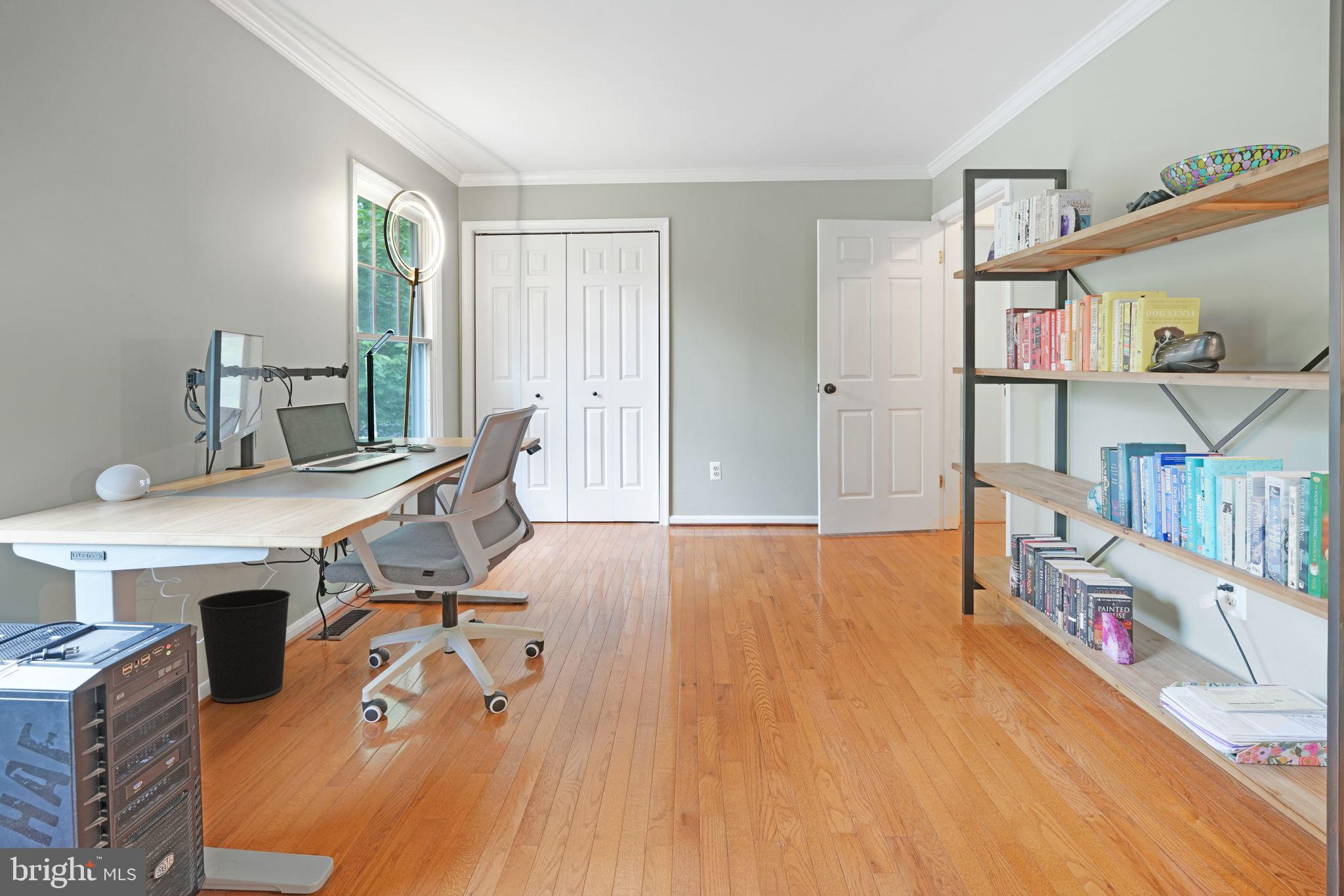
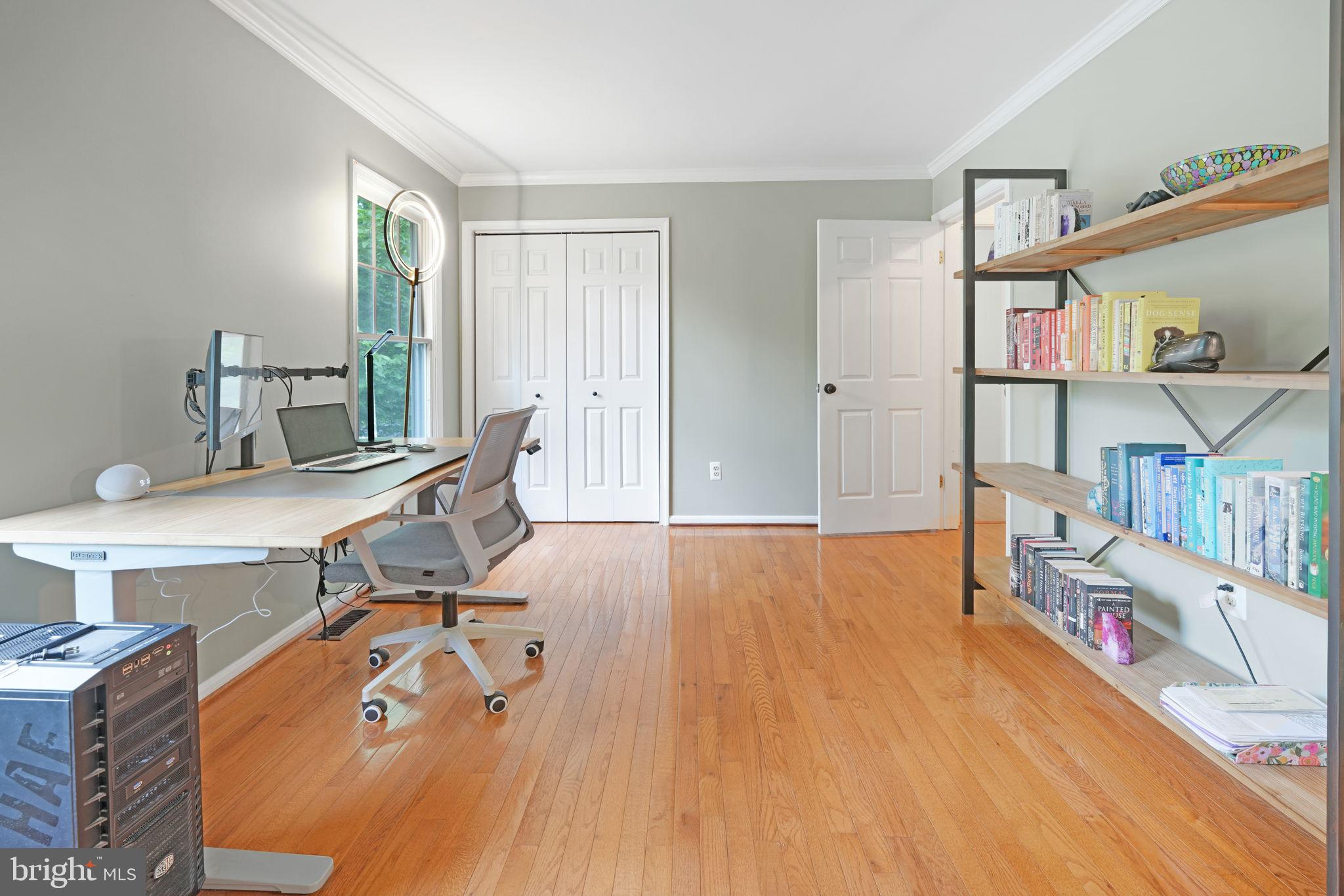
- wastebasket (246, 645)
